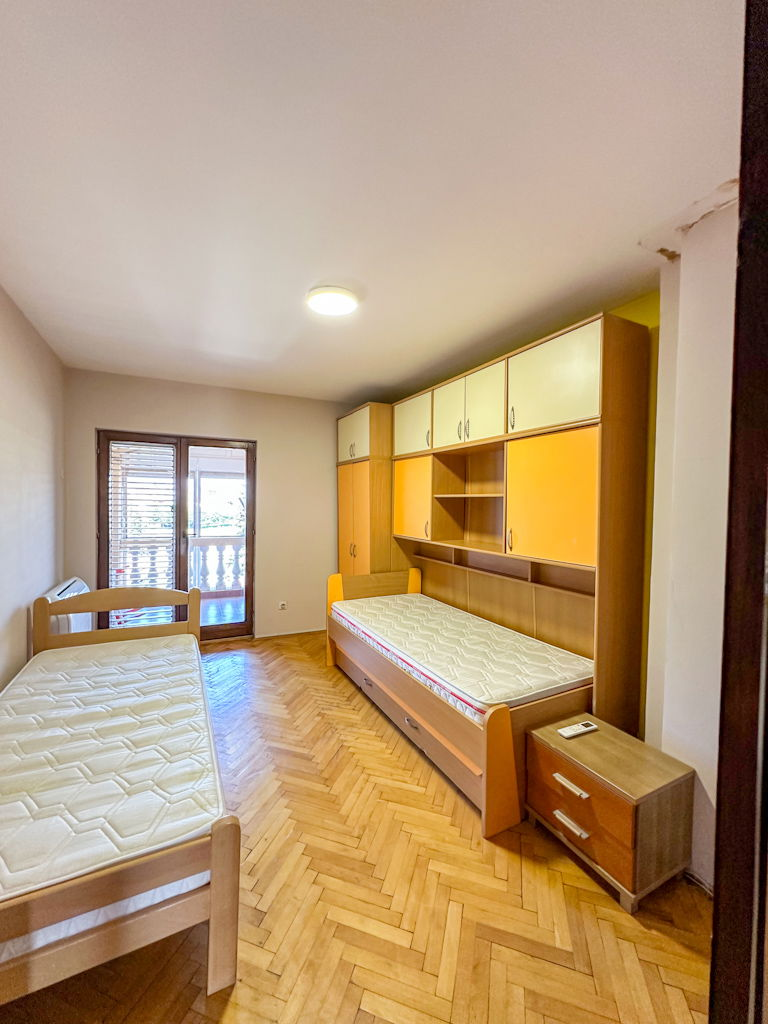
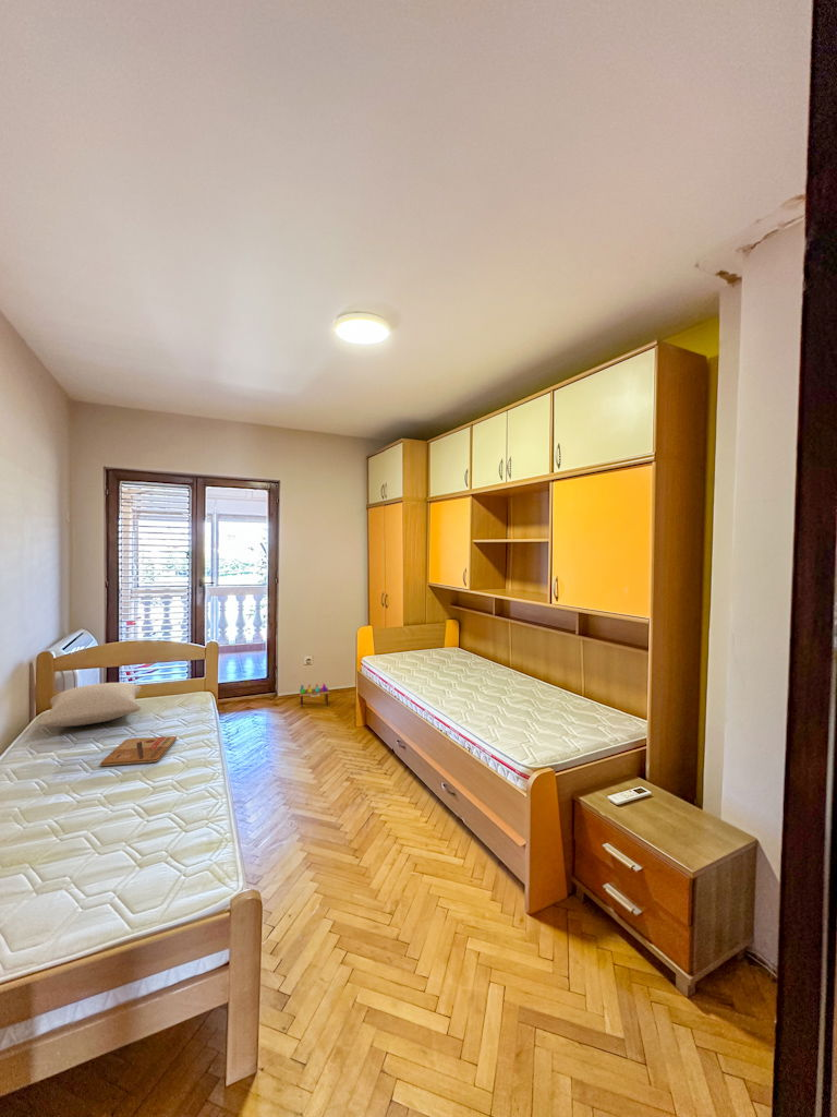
+ stacking toy (314, 695)
+ cigar tin (141, 749)
+ pillow (95, 704)
